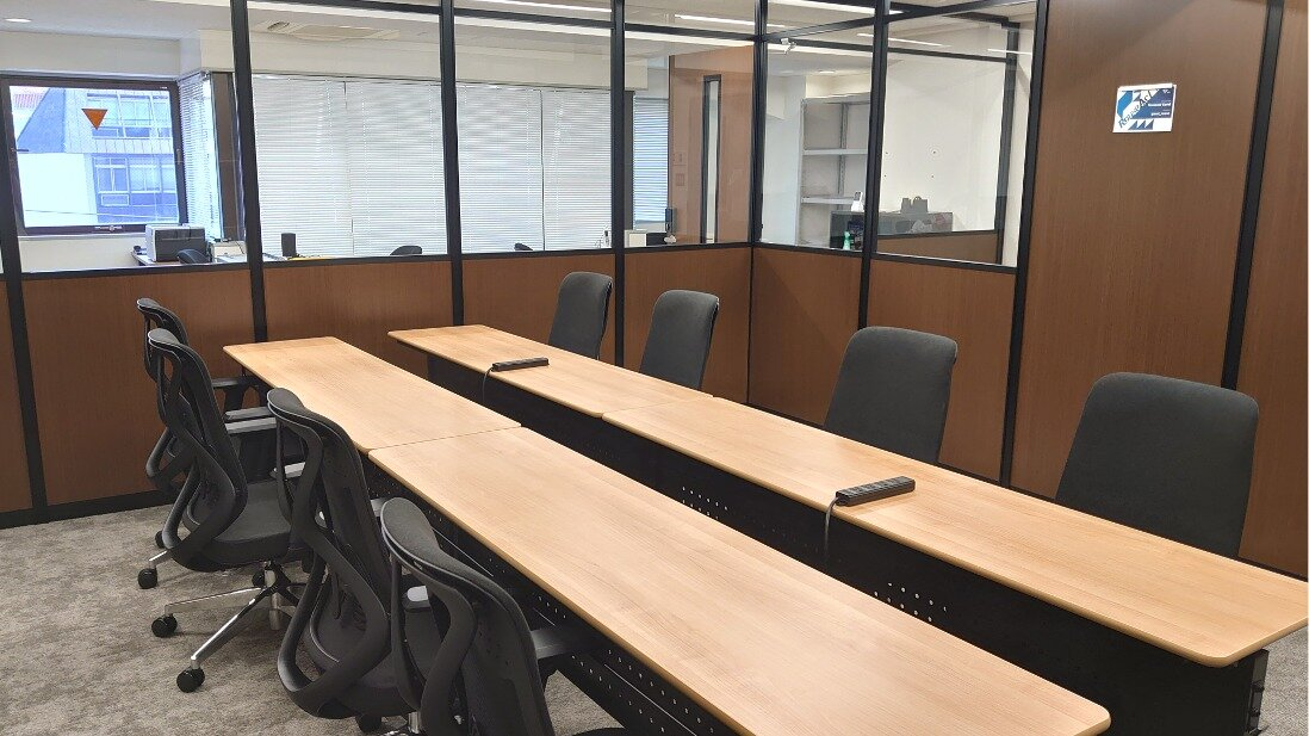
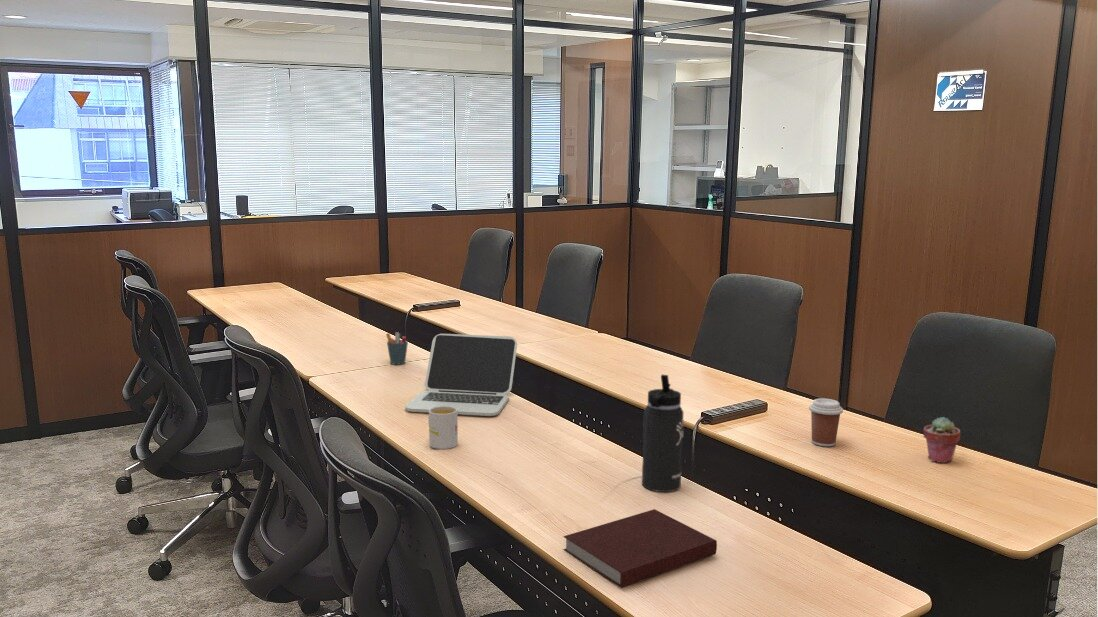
+ pen holder (397, 346)
+ notebook (639, 545)
+ mug (440, 426)
+ potted succulent (941, 438)
+ thermos bottle (661, 431)
+ laptop (463, 372)
+ coffee cup (824, 422)
